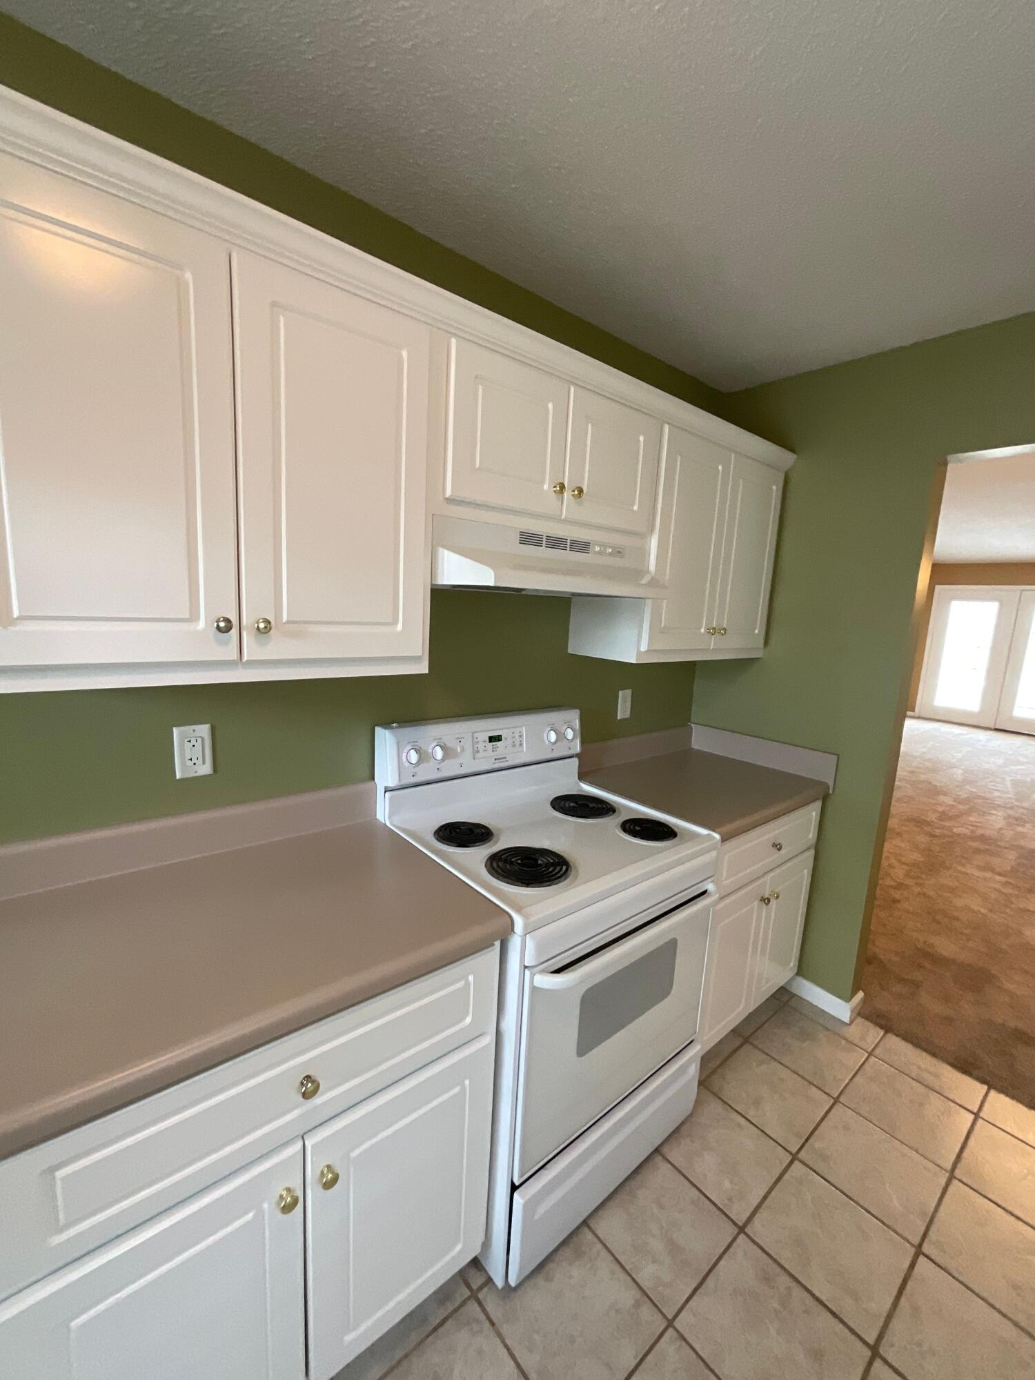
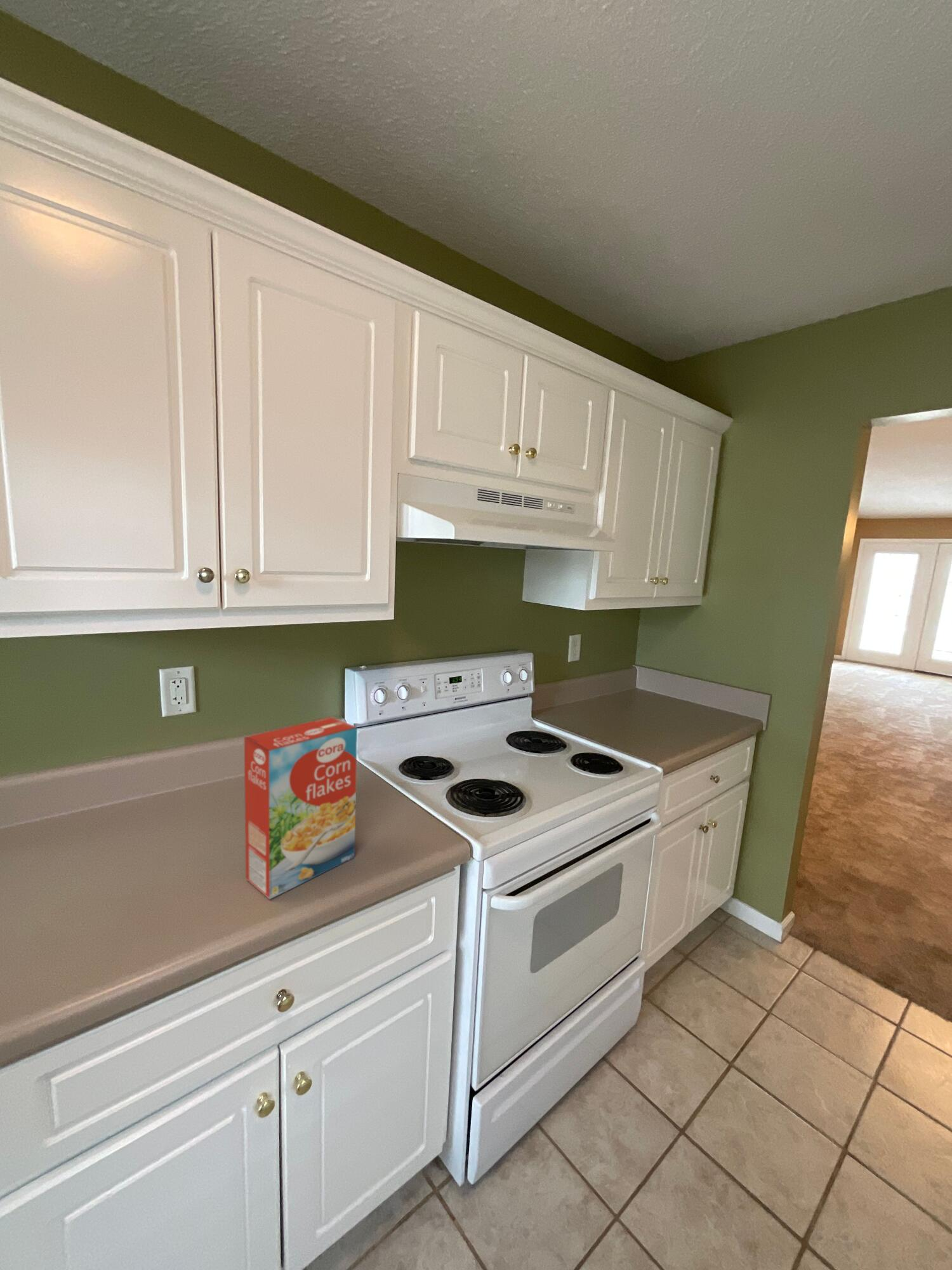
+ cereal box (303, 801)
